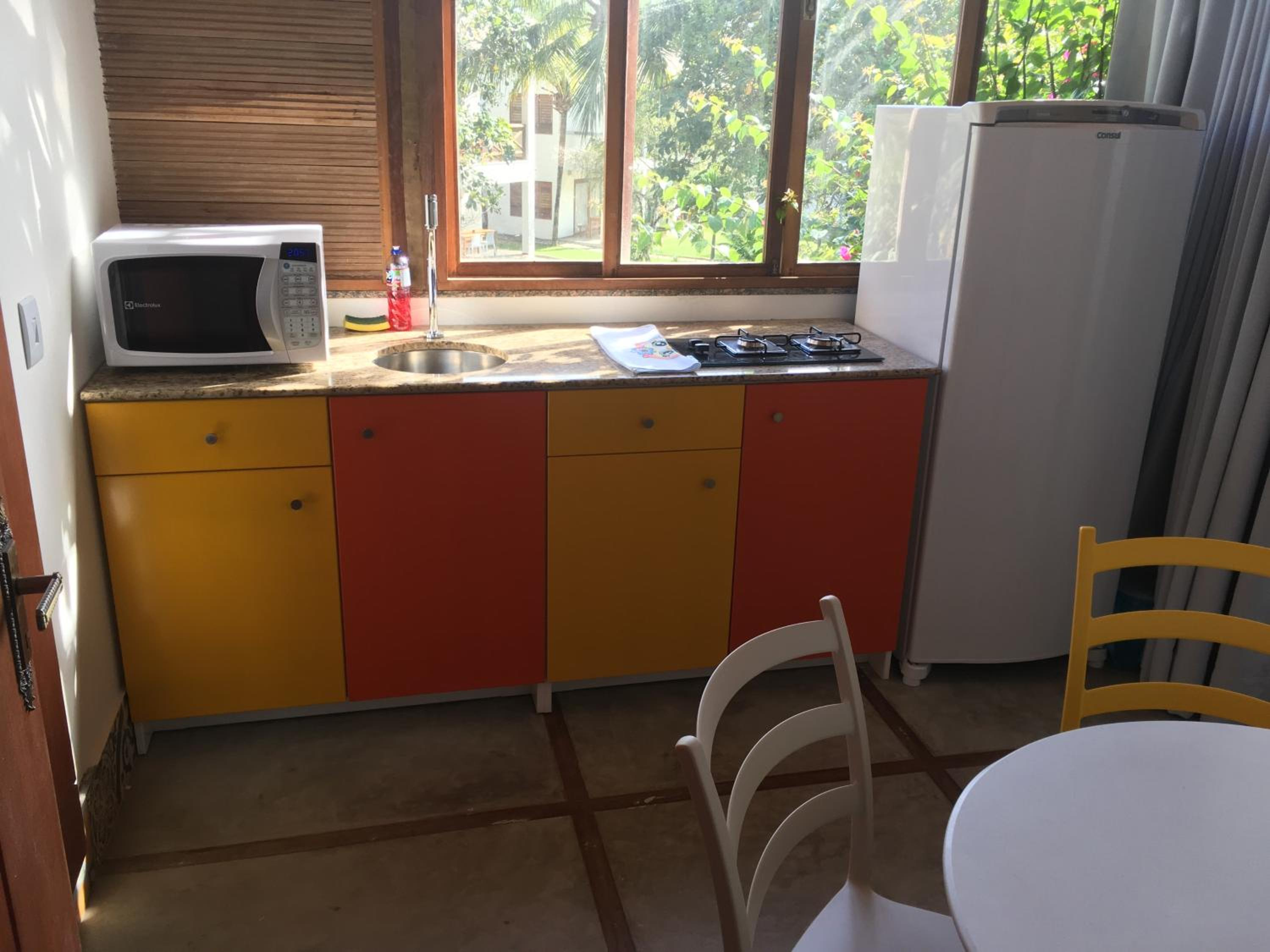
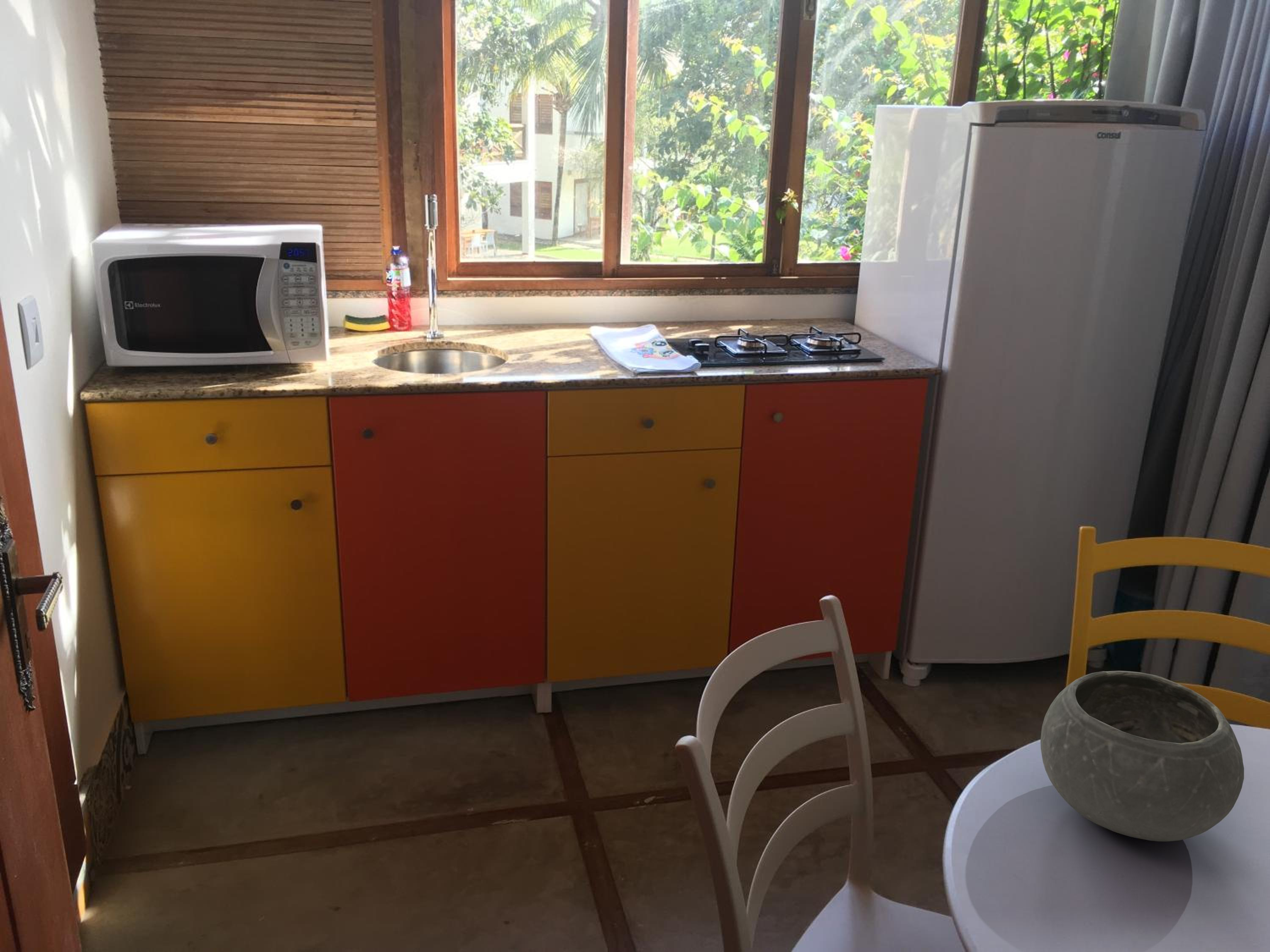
+ bowl (1137, 759)
